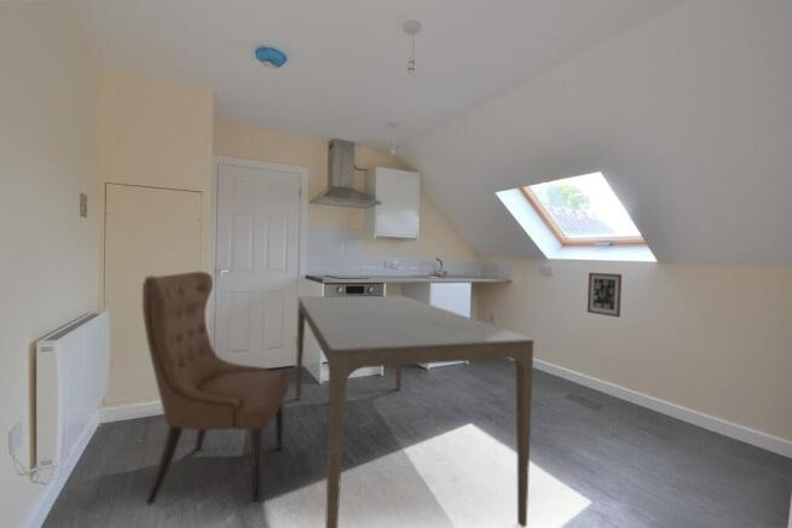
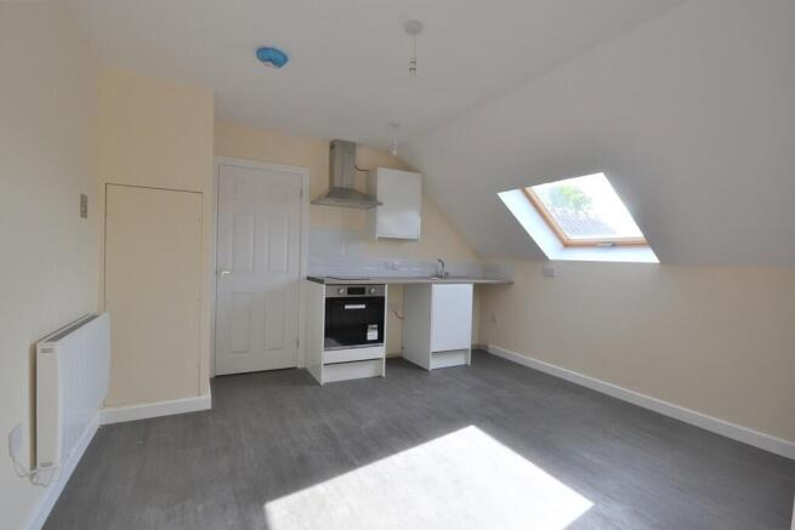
- wall art (603, 294)
- dining table (380, 366)
- chair (219, 373)
